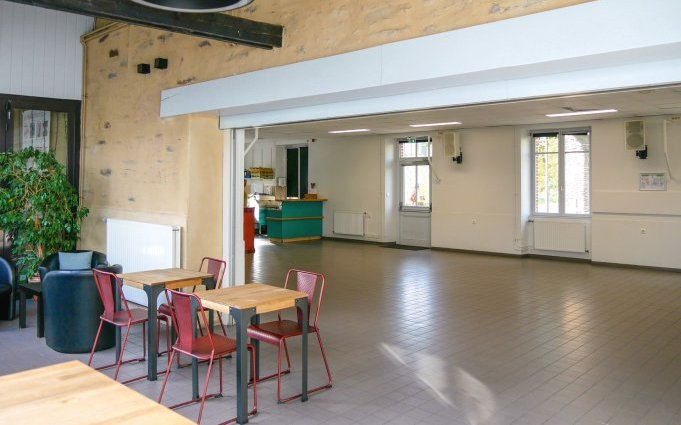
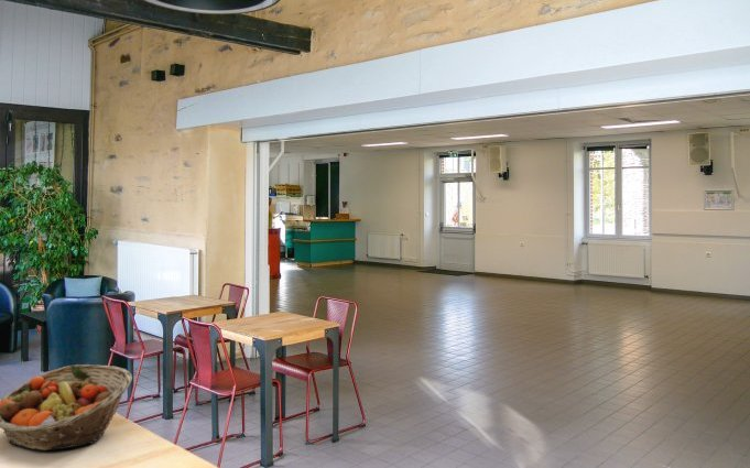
+ fruit basket (63, 404)
